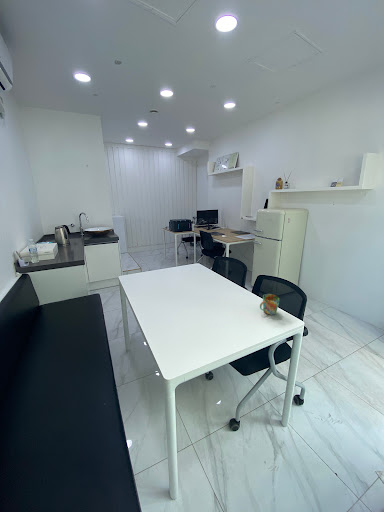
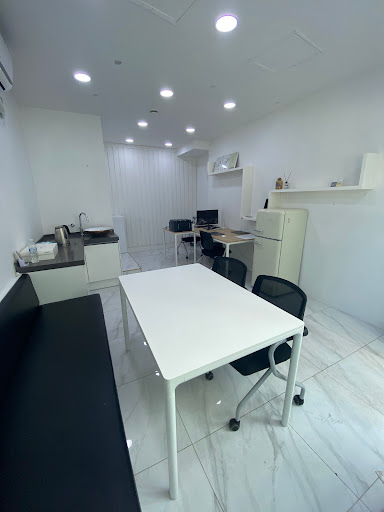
- mug (268, 305)
